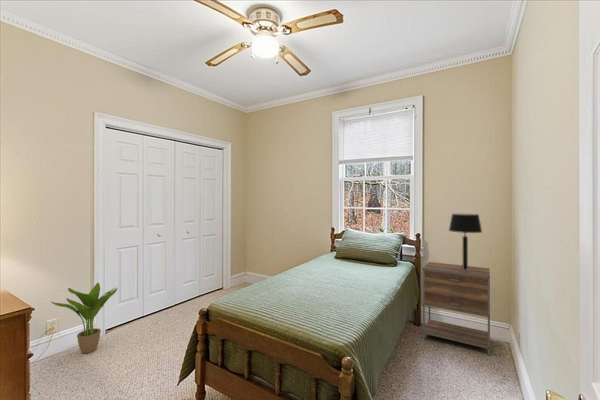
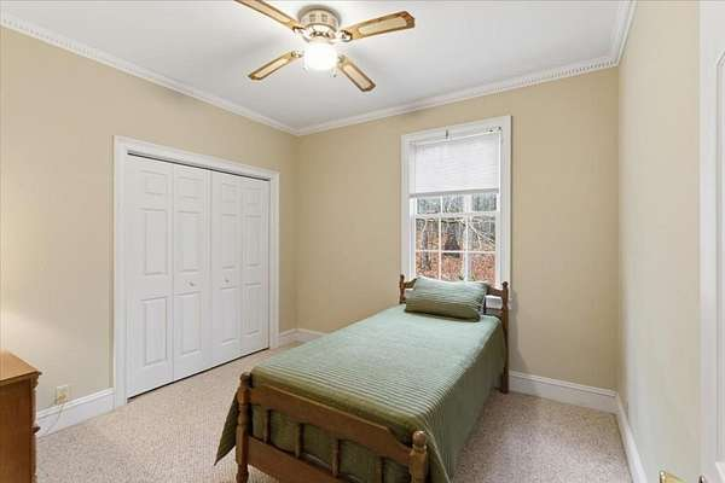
- table lamp (465, 241)
- nightstand (456, 304)
- potted plant (93, 315)
